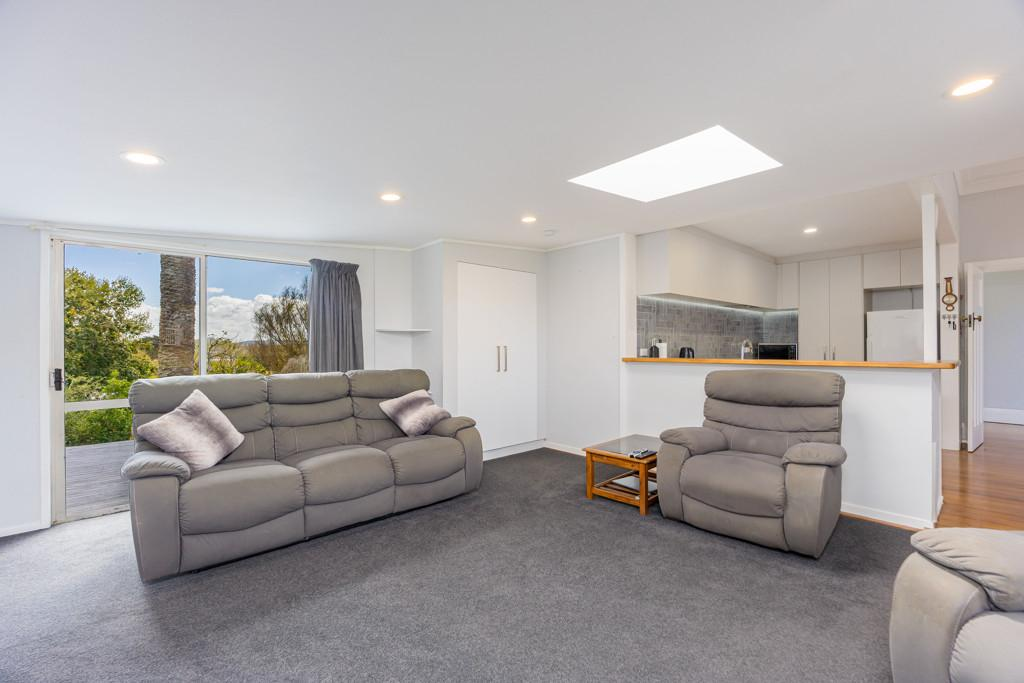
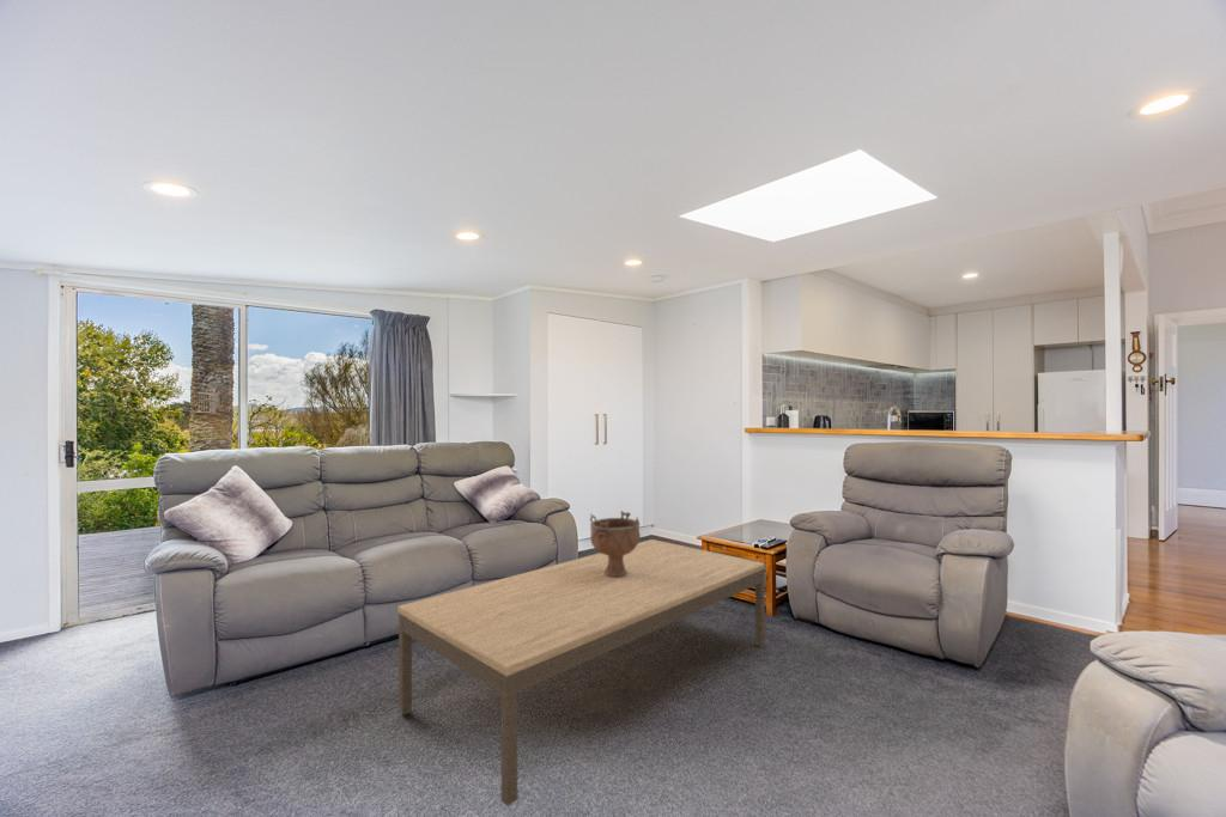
+ decorative bowl (614, 543)
+ coffee table (603, 628)
